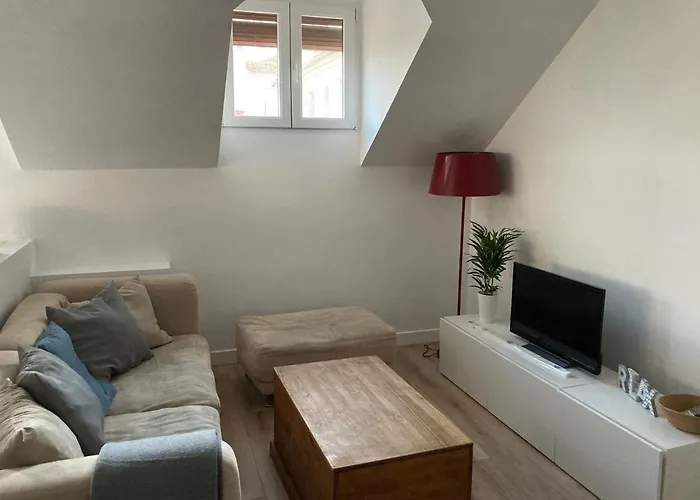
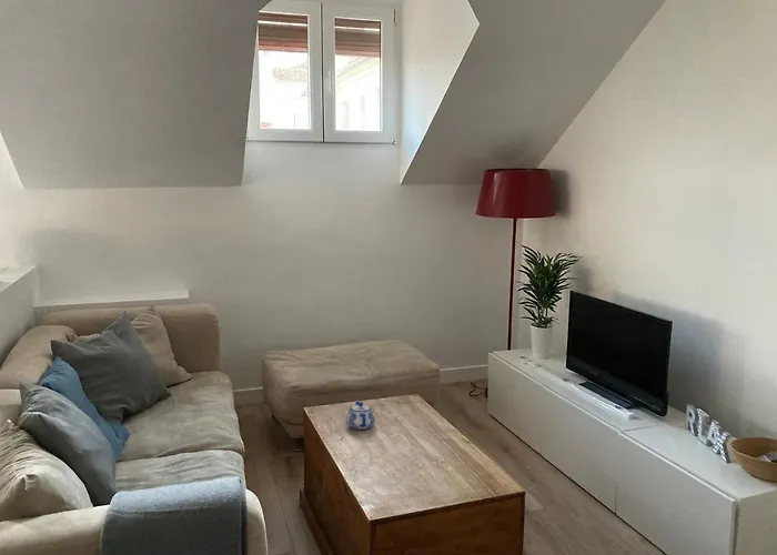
+ teapot (360, 413)
